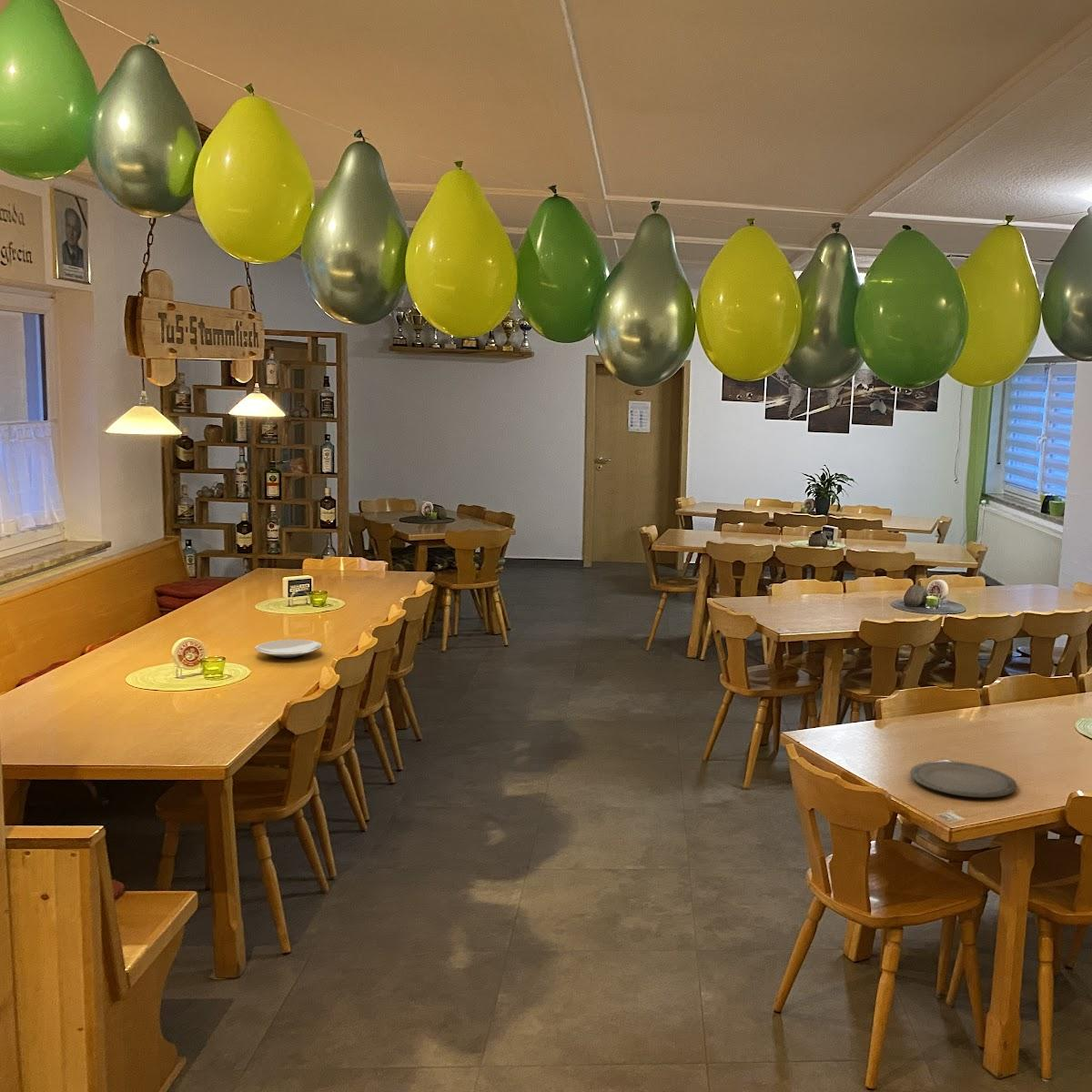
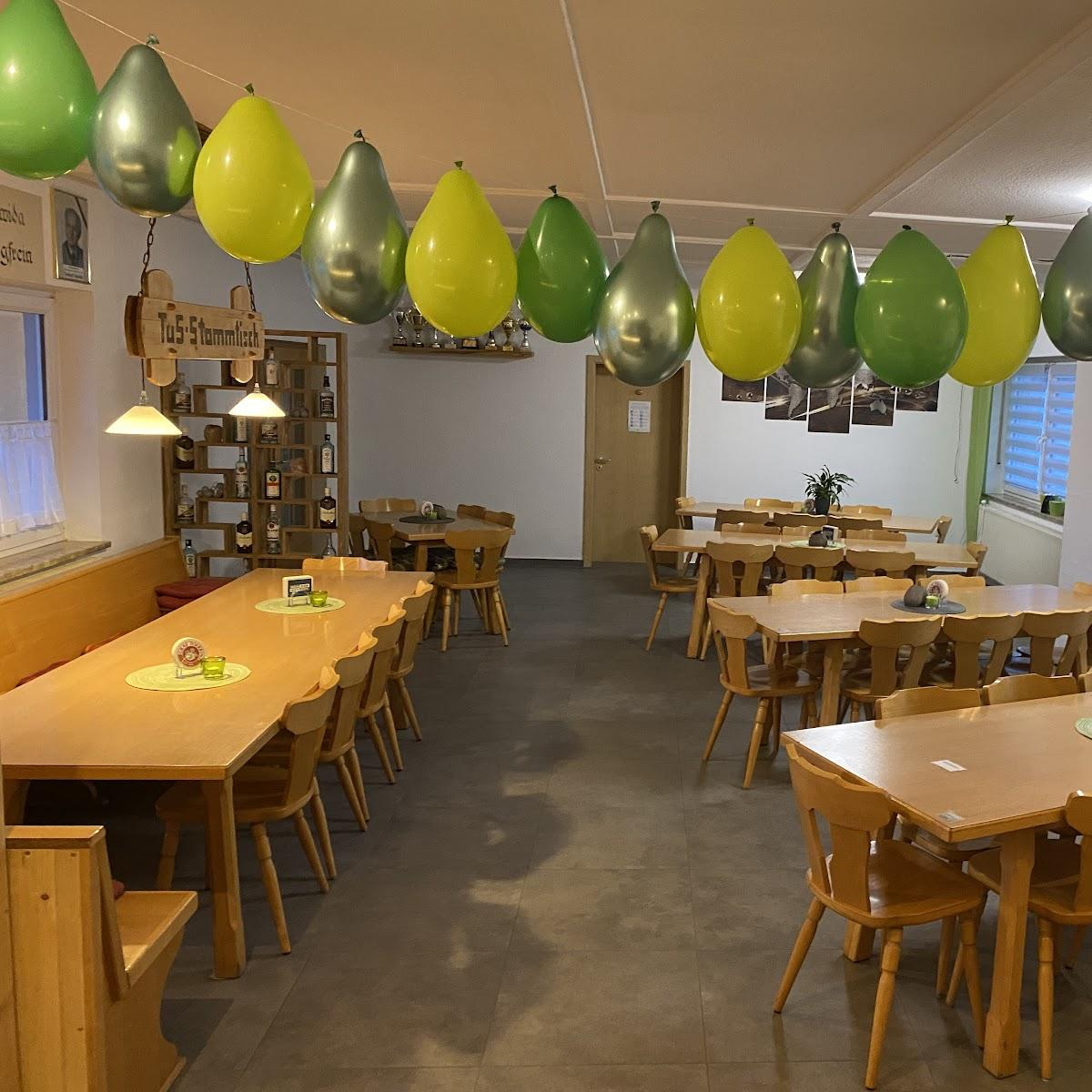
- plate (962, 780)
- plate (288, 651)
